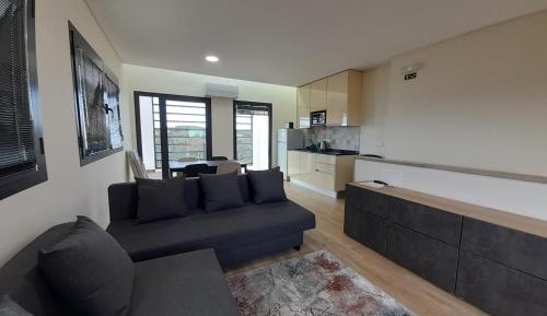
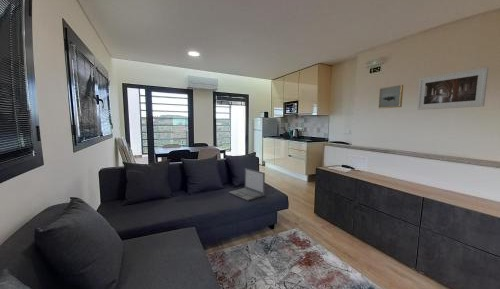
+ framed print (448, 91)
+ wall art (390, 97)
+ laptop (246, 183)
